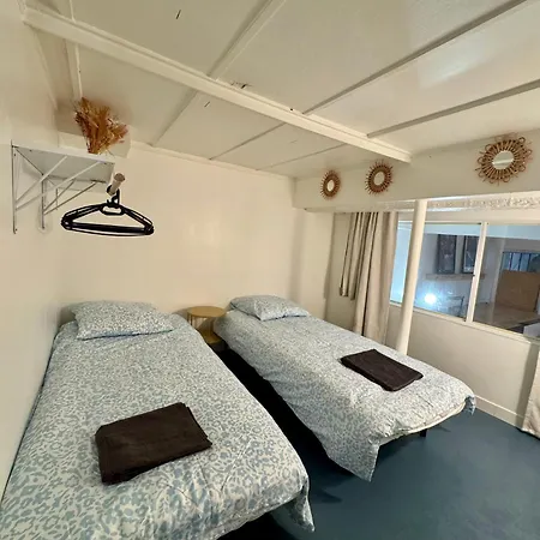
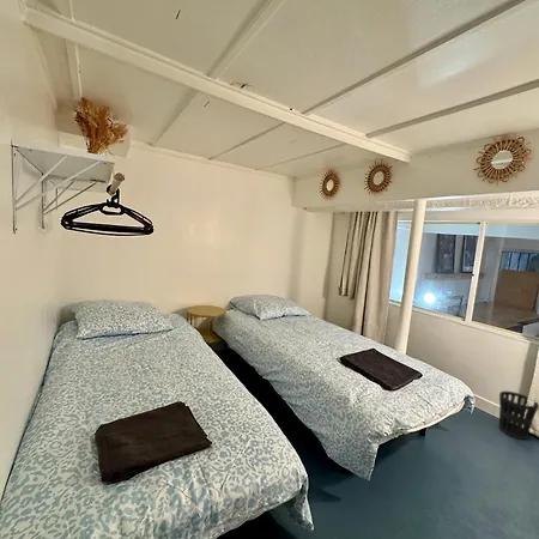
+ wastebasket (515, 414)
